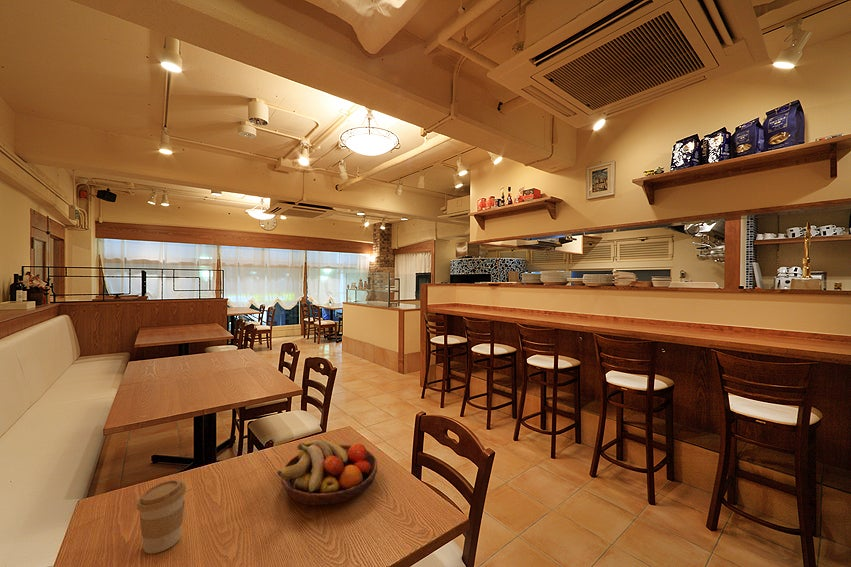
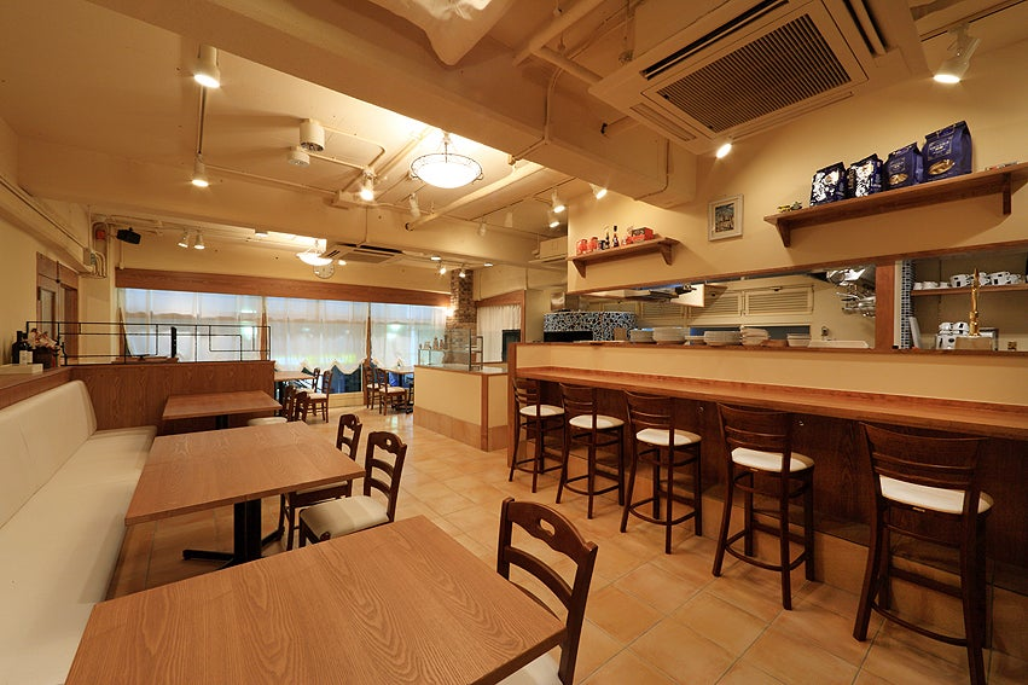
- fruit bowl (330, 463)
- coffee cup (162, 514)
